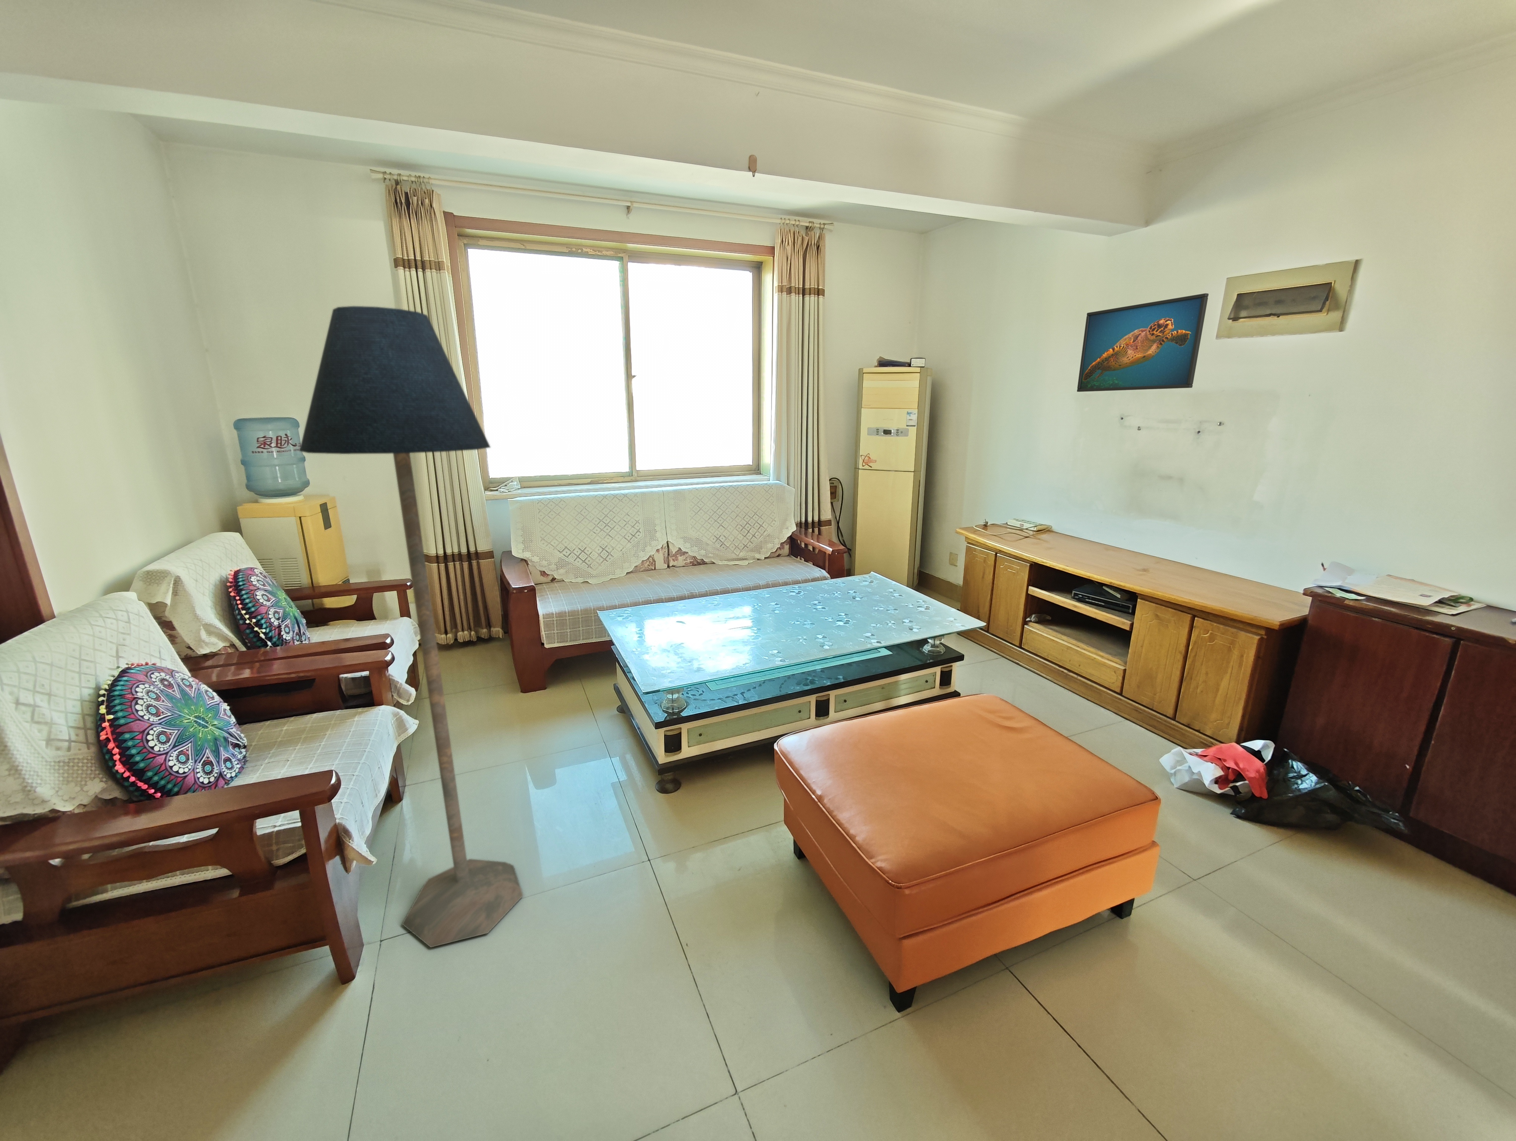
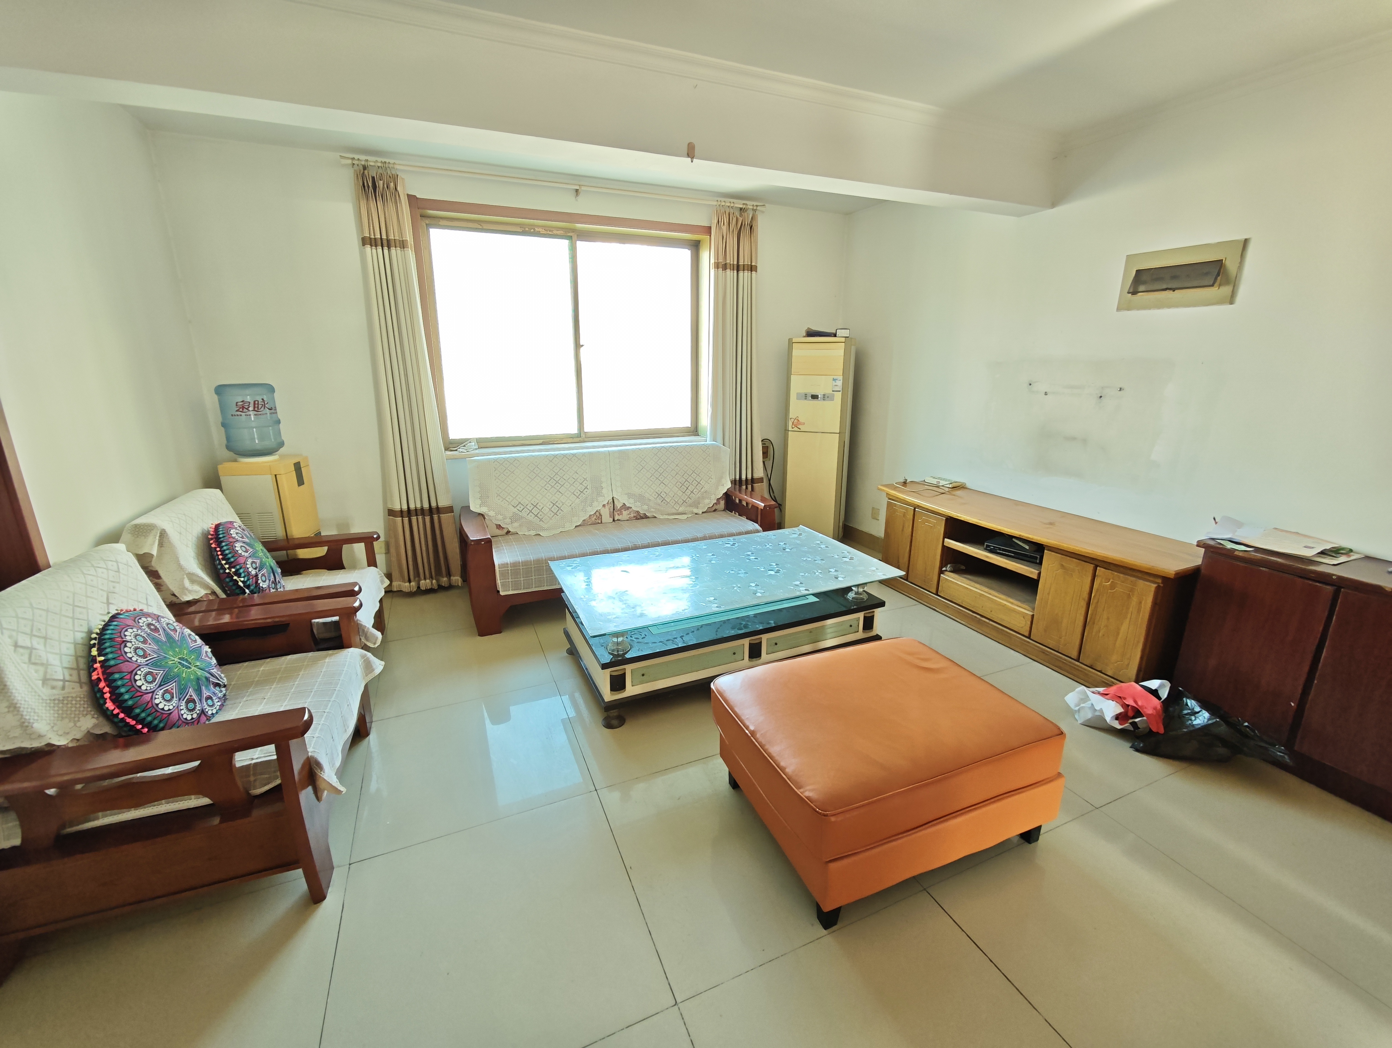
- floor lamp (428, 644)
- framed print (1136, 348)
